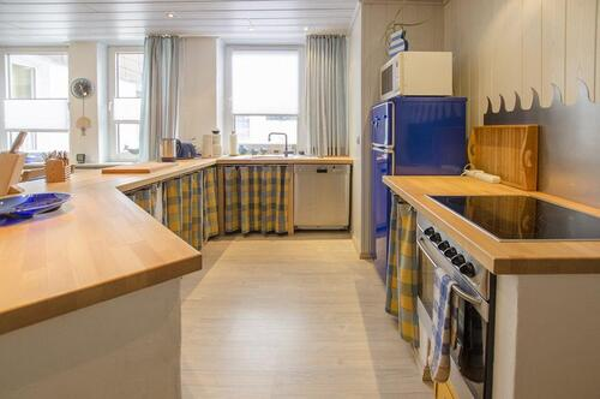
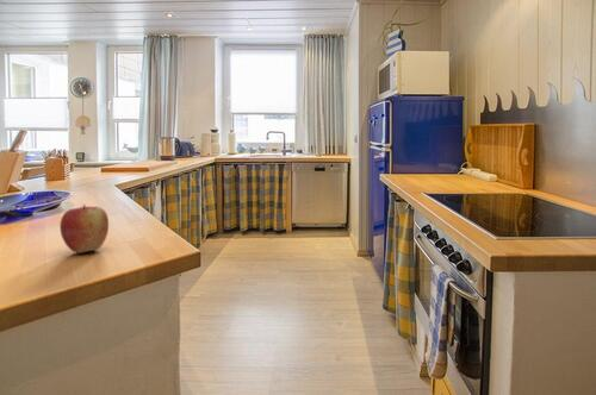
+ apple (83, 227)
